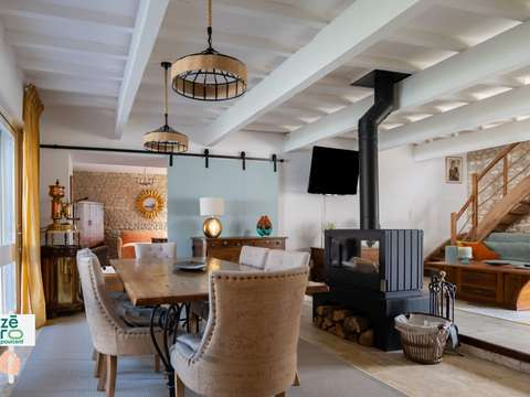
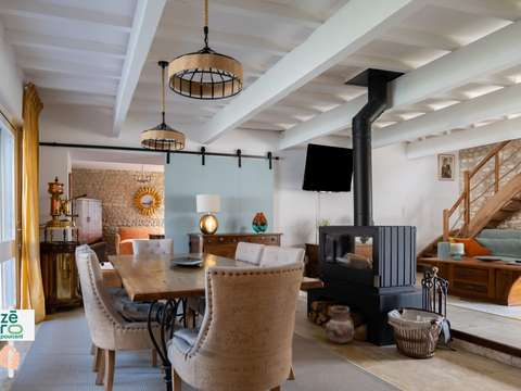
+ ceramic pot (339, 324)
